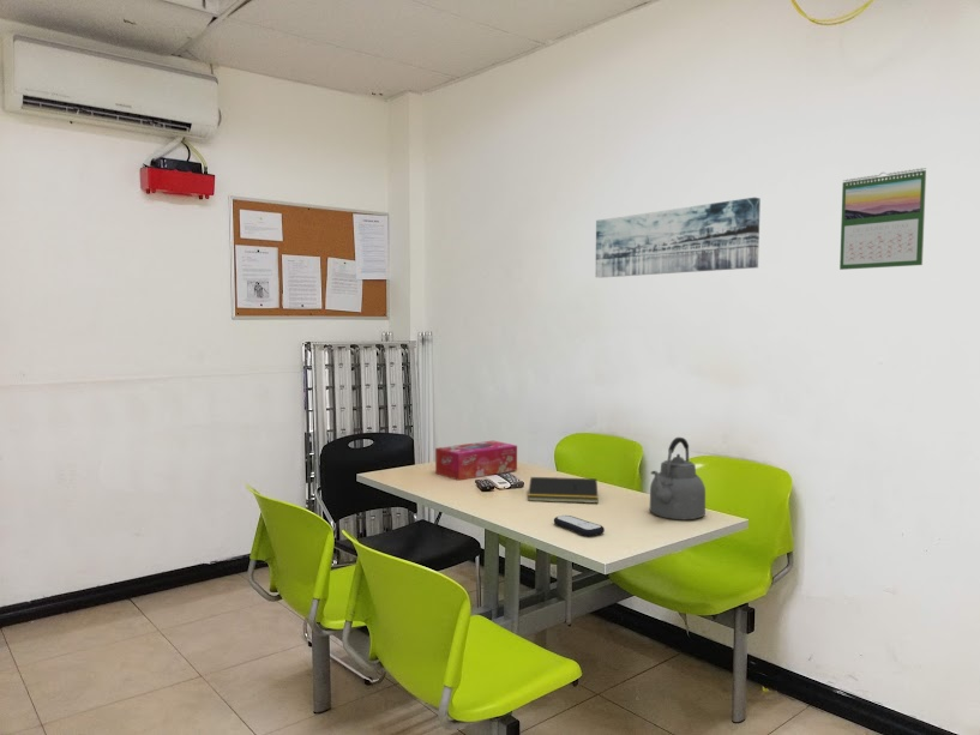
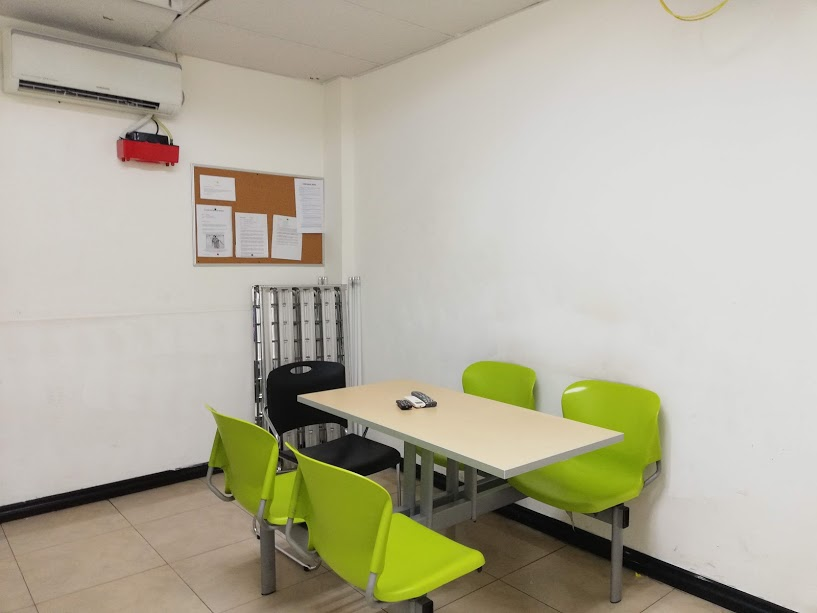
- tissue box (476, 459)
- notepad (563, 489)
- remote control (577, 524)
- calendar (880, 219)
- kettle (672, 477)
- wall art (669, 241)
